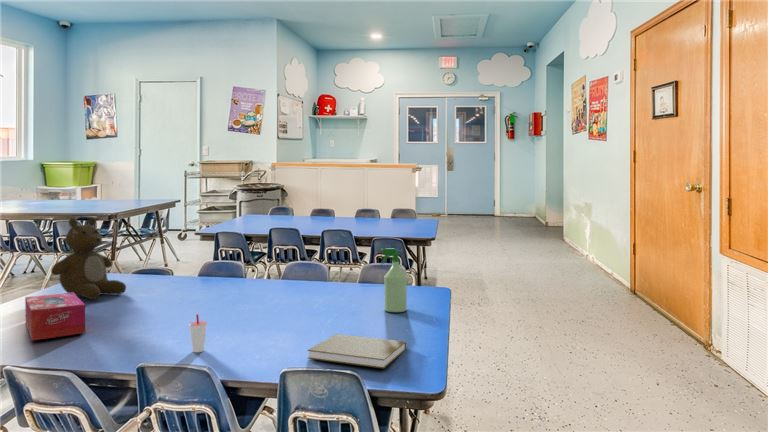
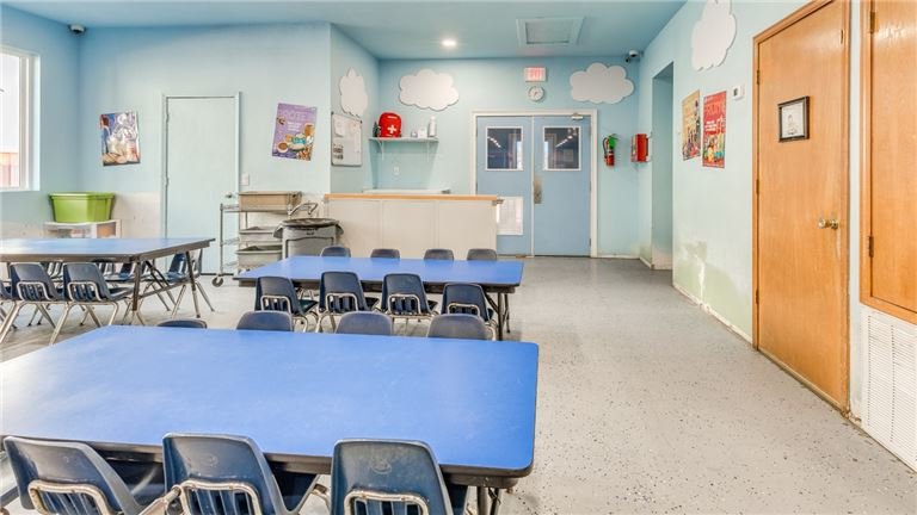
- teddy bear (91, 256)
- book (358, 349)
- spray bottle (395, 279)
- cup (198, 332)
- tissue box (54, 314)
